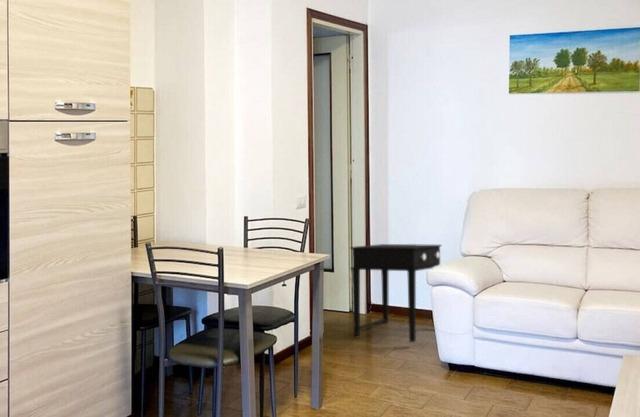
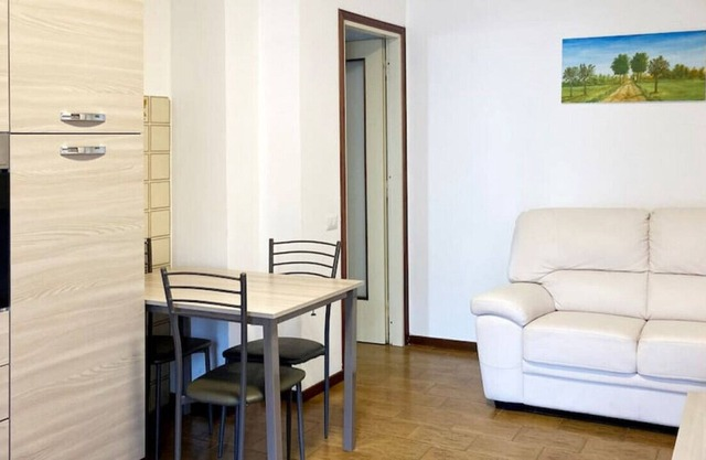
- side table (408, 289)
